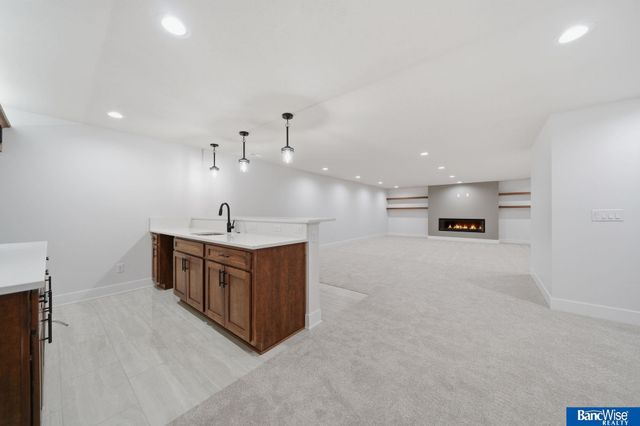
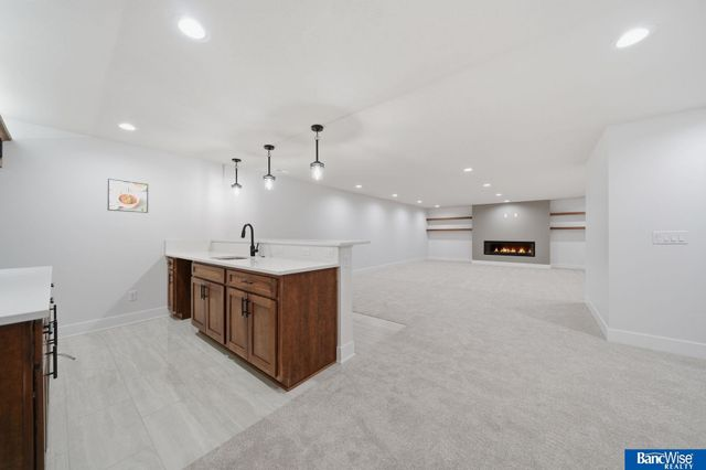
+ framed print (128, 196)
